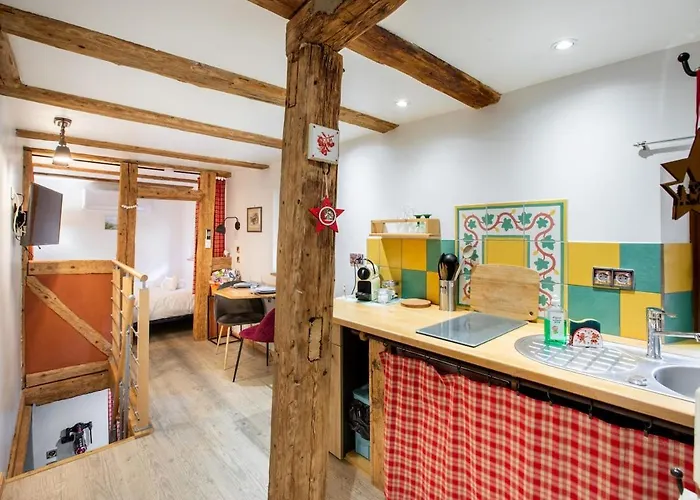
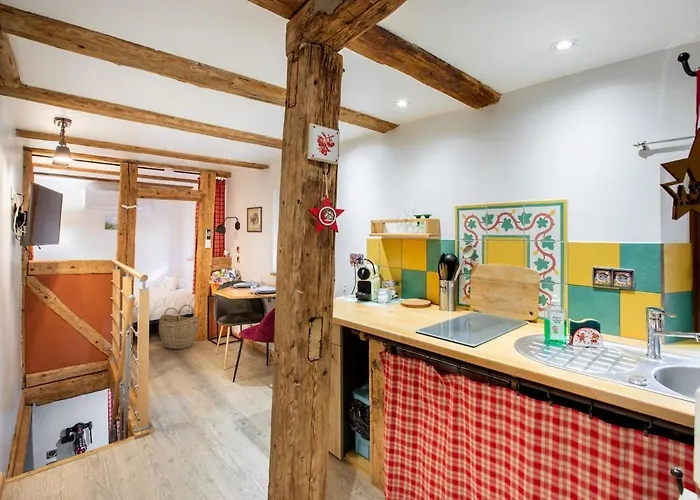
+ woven basket (179, 326)
